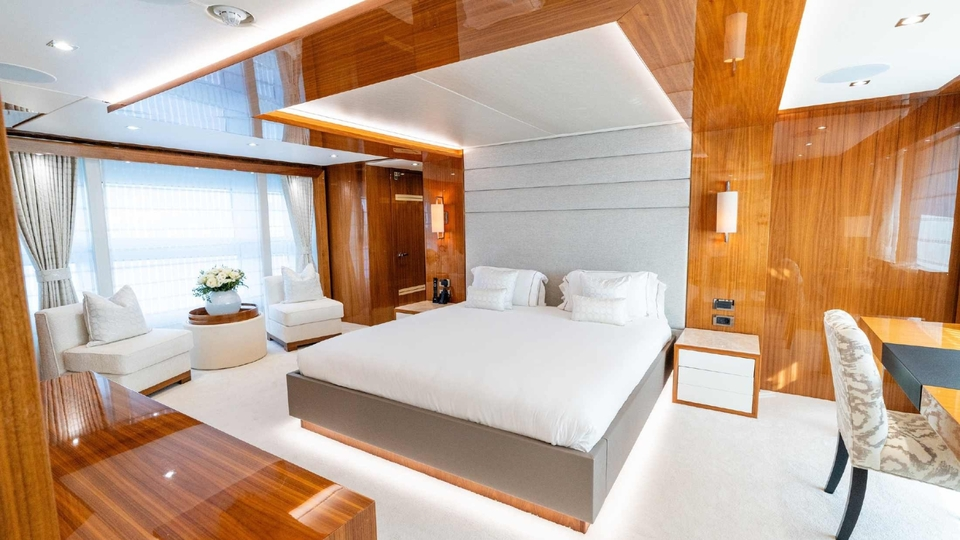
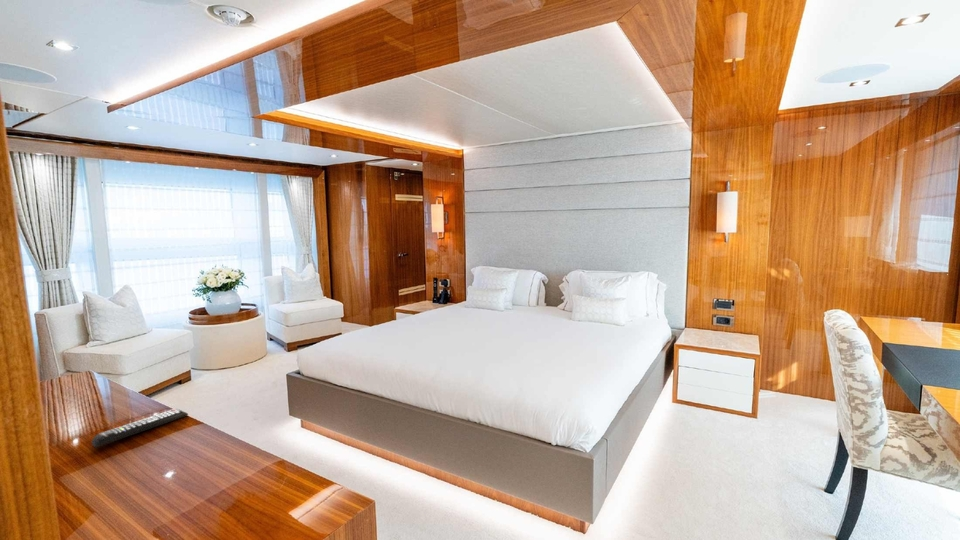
+ remote control (142, 425)
